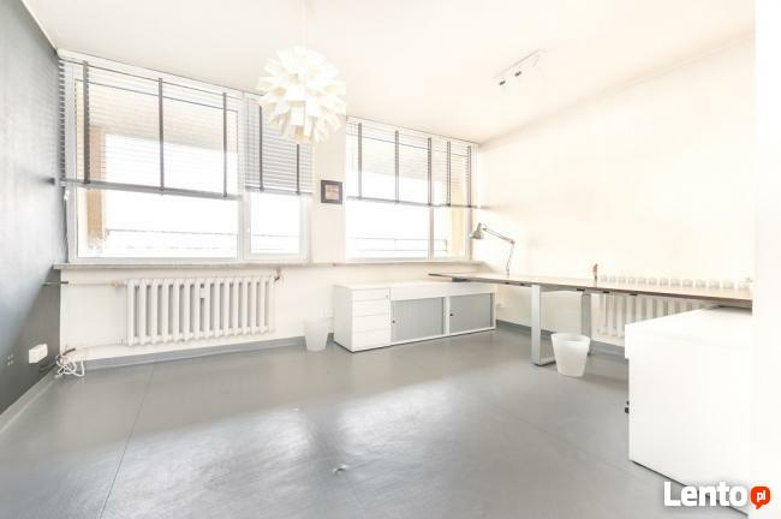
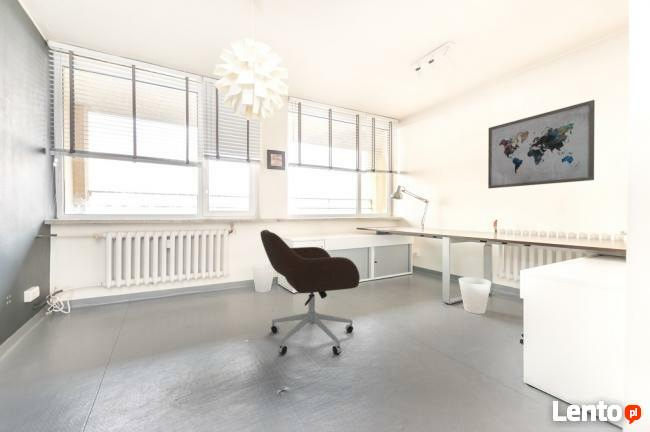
+ office chair (311, 283)
+ wall art (534, 150)
